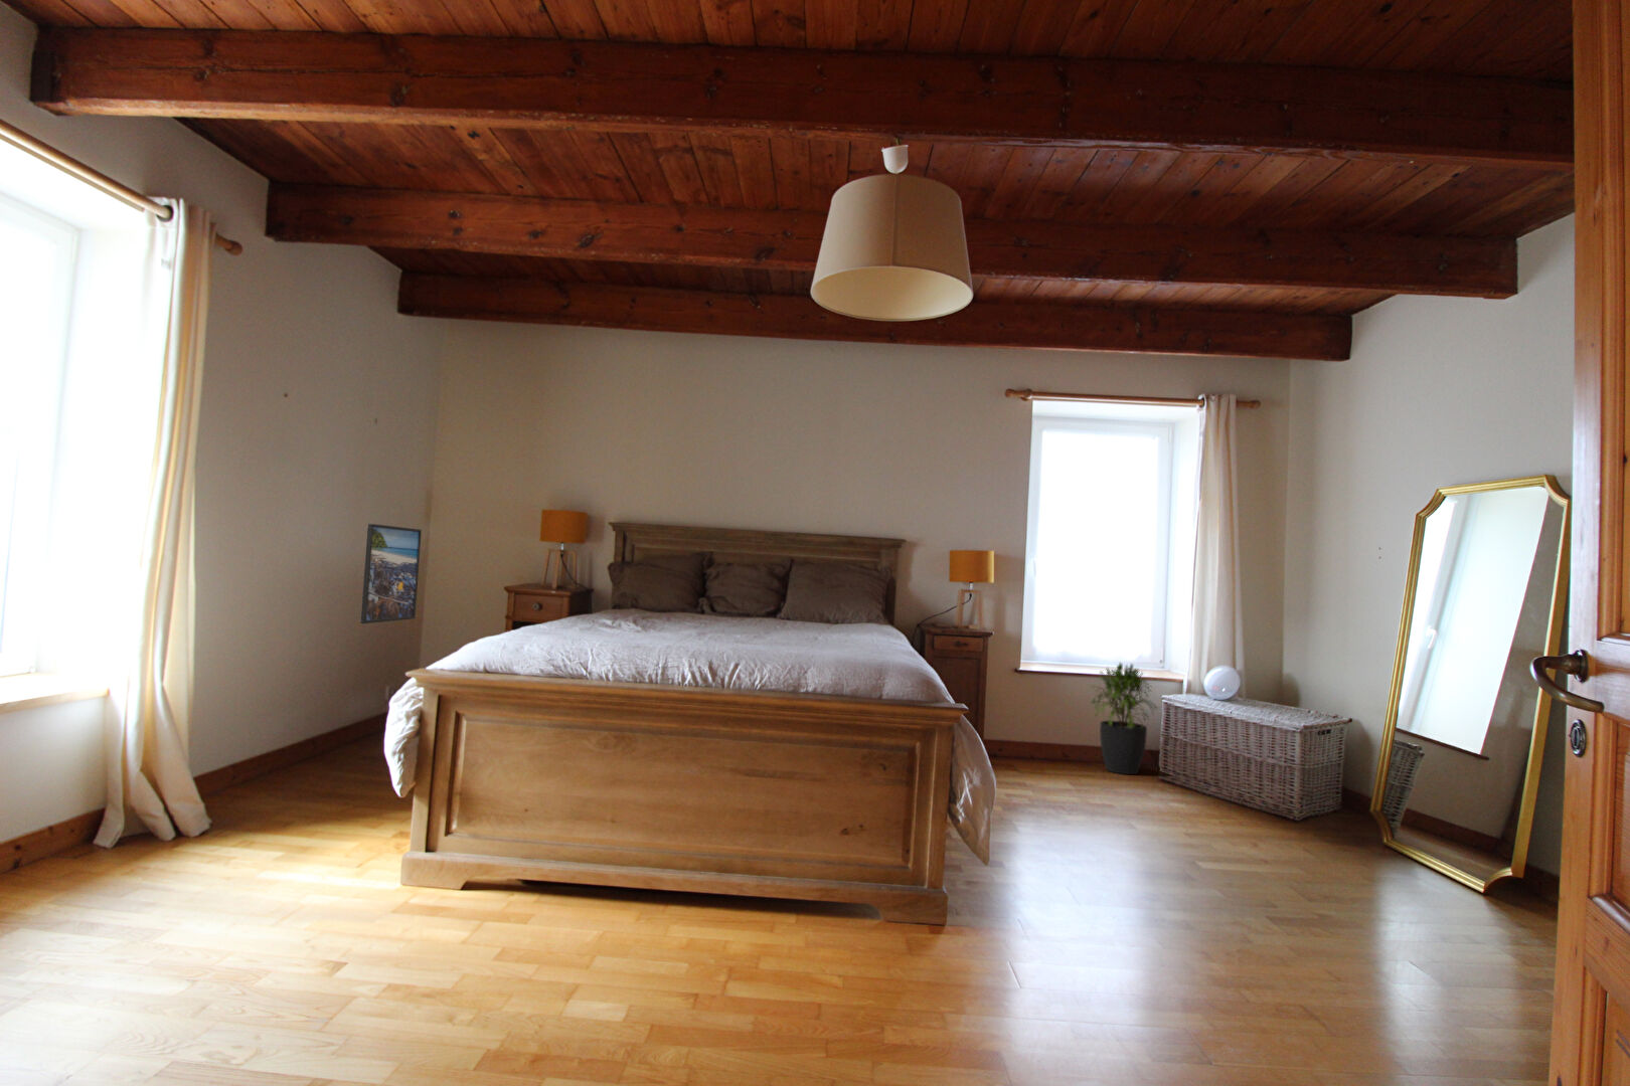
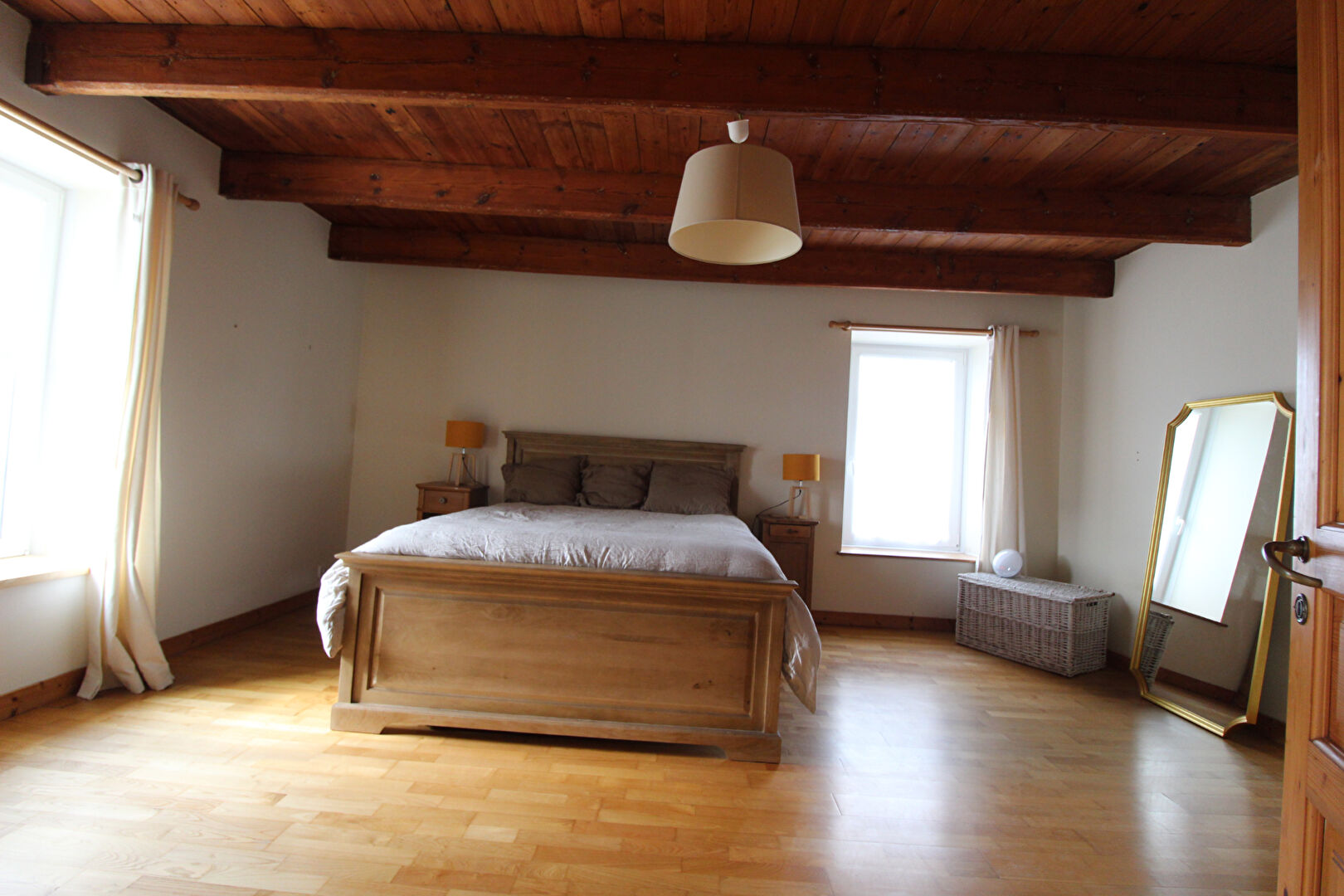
- potted plant (1118, 715)
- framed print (393, 573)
